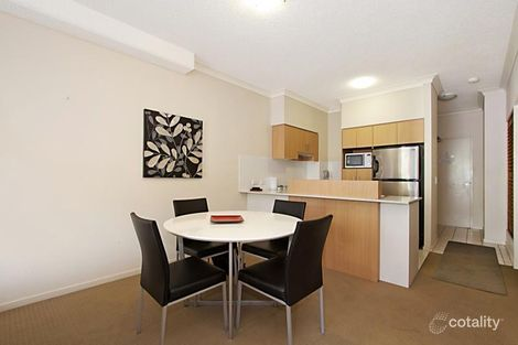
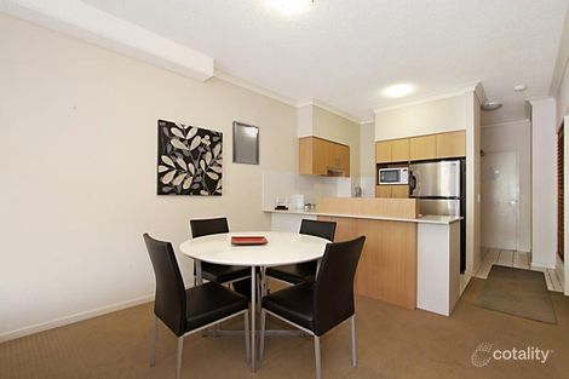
+ home mirror (246, 144)
